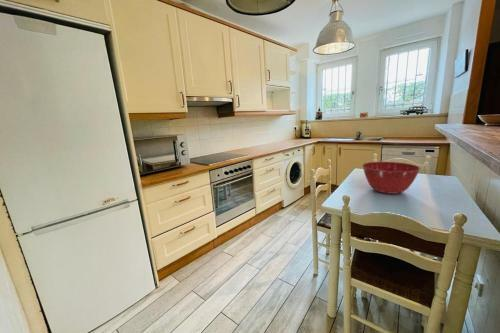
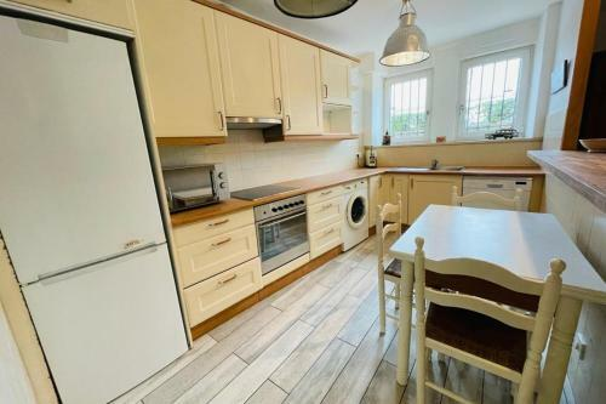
- mixing bowl (388, 178)
